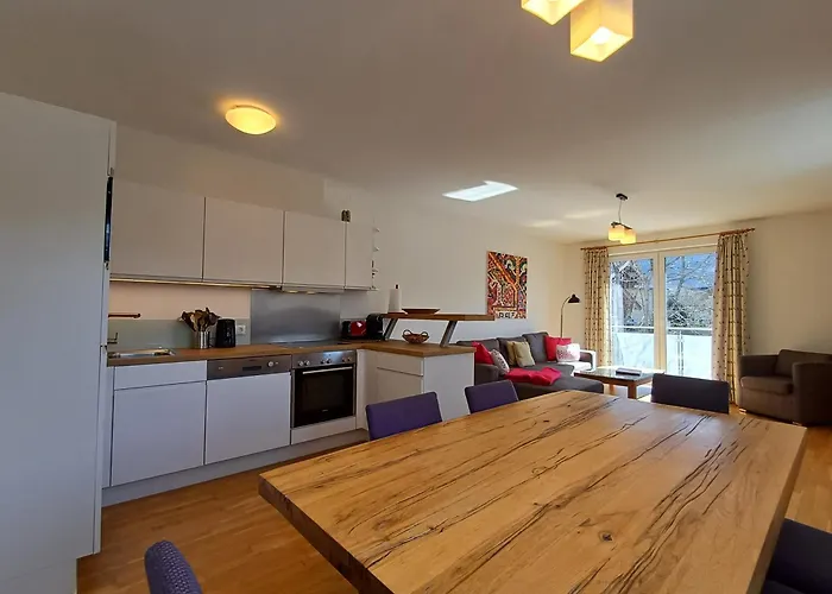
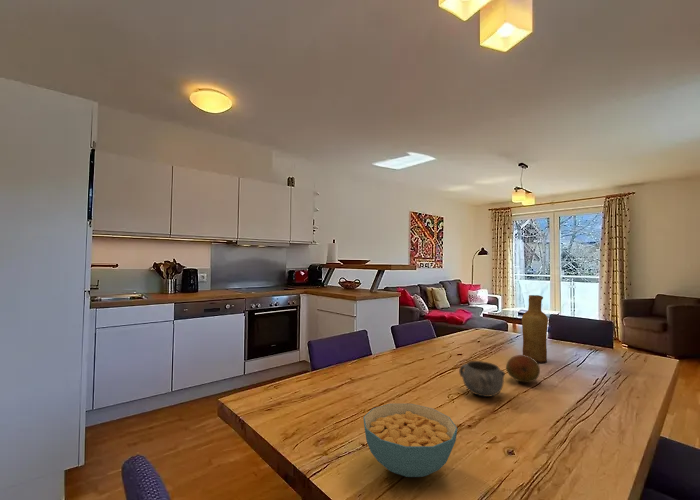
+ vase (534, 327)
+ decorative bowl (485, 380)
+ fruit (522, 367)
+ cereal bowl (408, 445)
